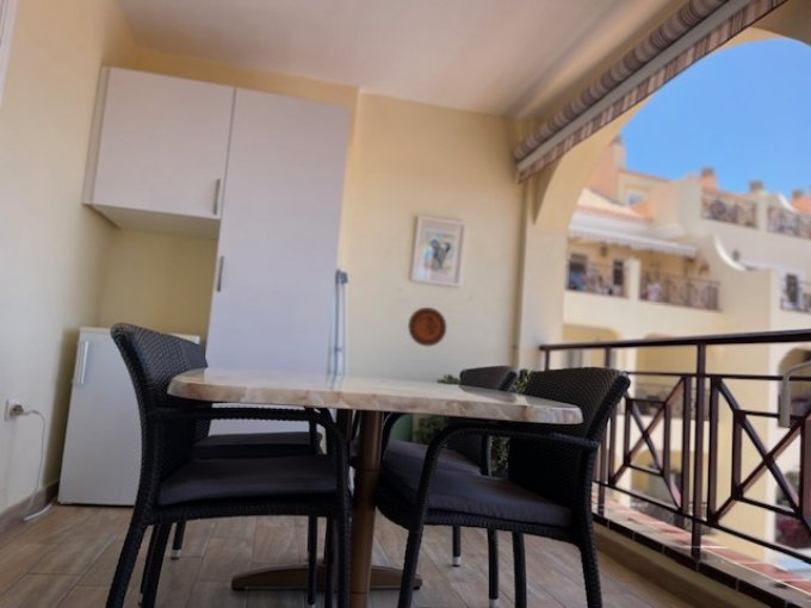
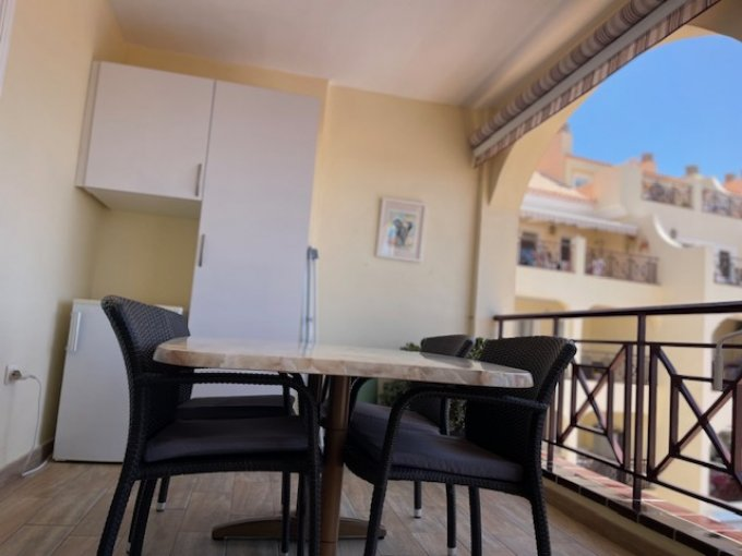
- decorative plate (427, 327)
